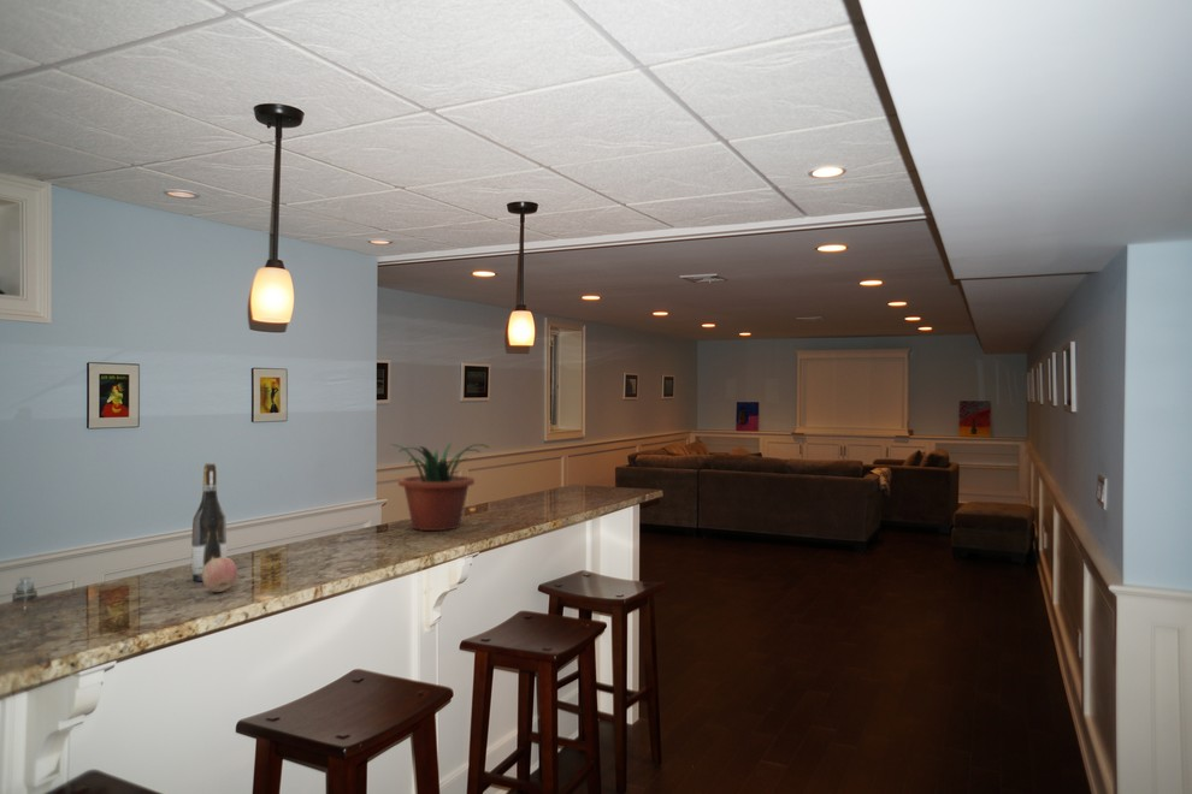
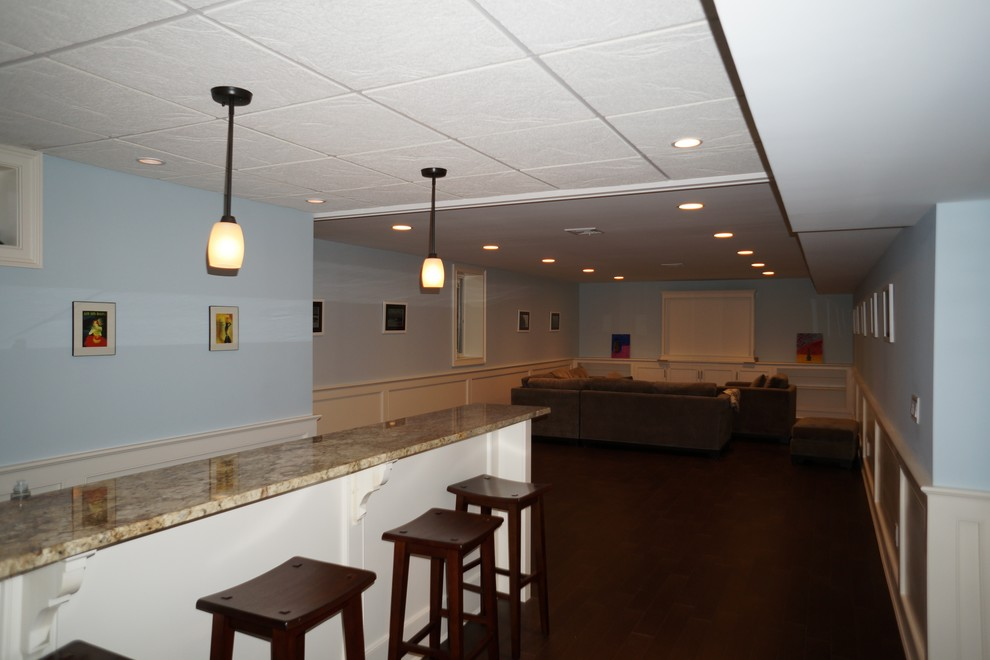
- potted plant (438, 485)
- wine bottle (210, 520)
- apple (219, 574)
